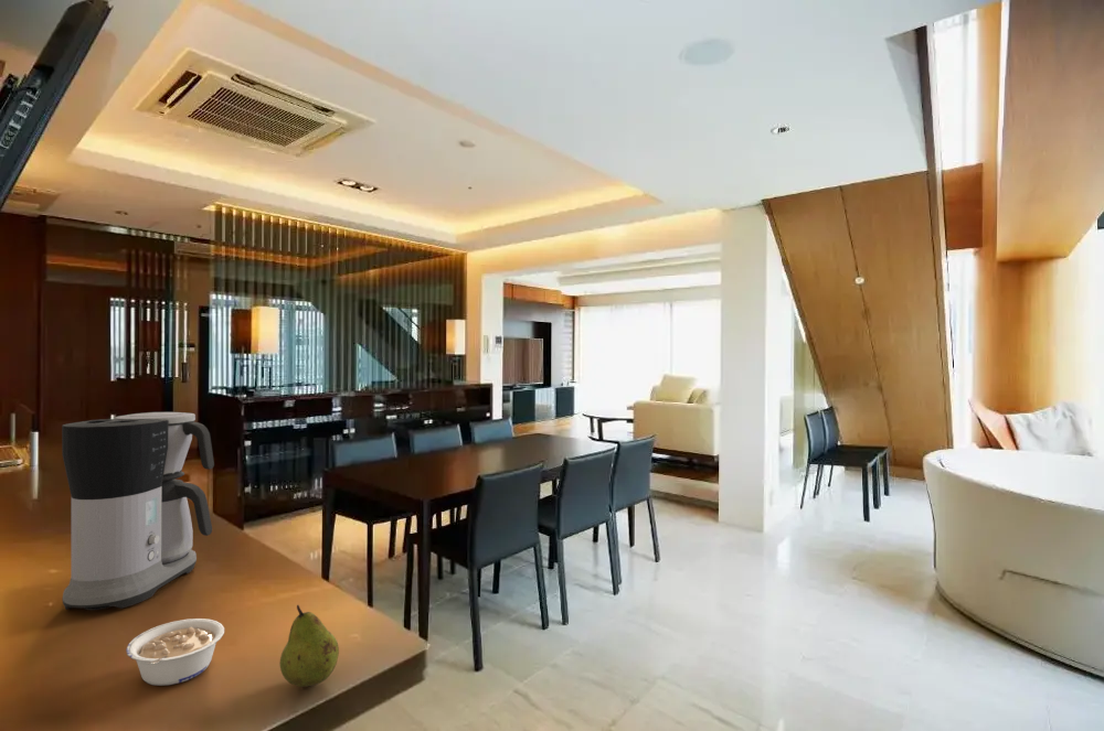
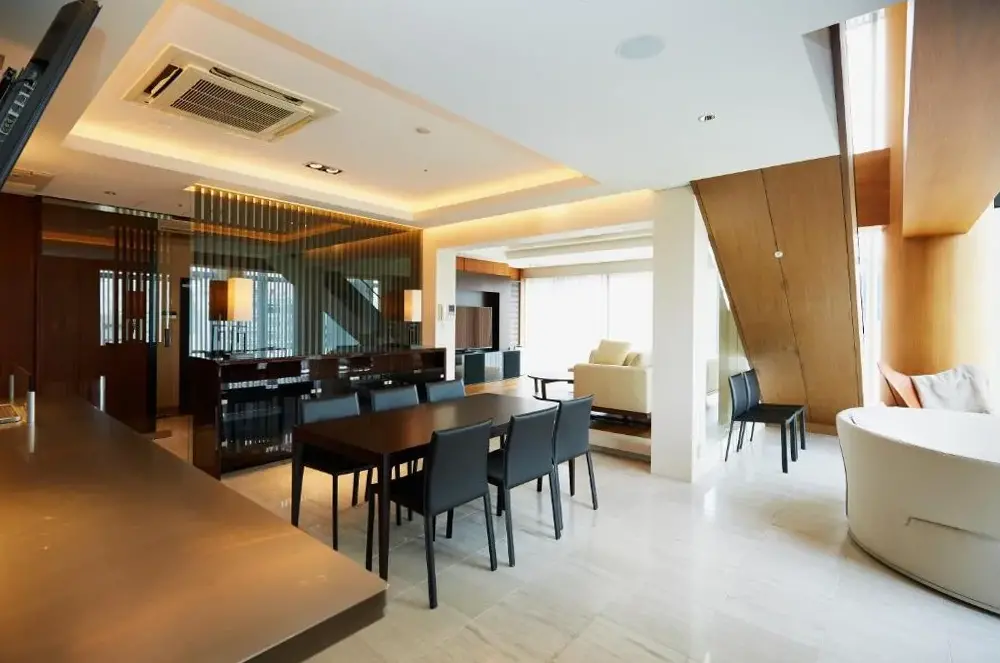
- coffee maker (146, 499)
- legume (178, 652)
- fruit (310, 642)
